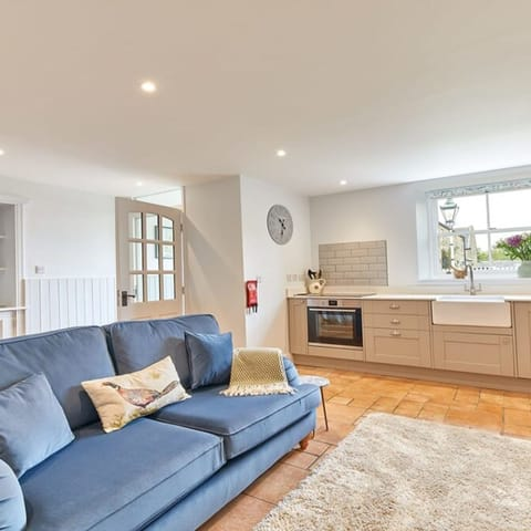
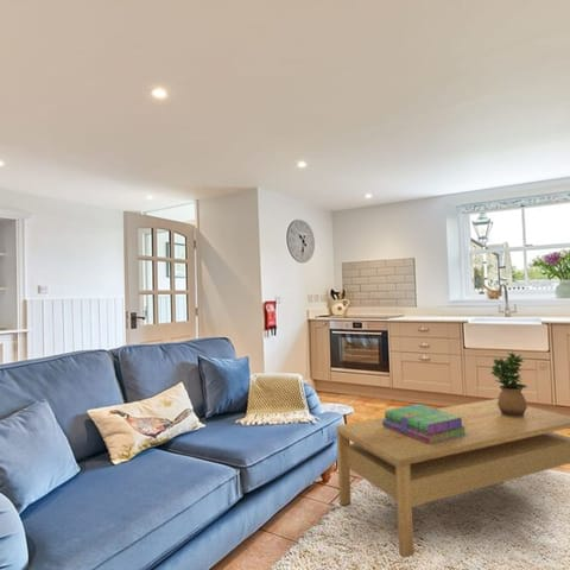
+ potted plant (506, 382)
+ stack of books (422, 422)
+ coffee table (460, 461)
